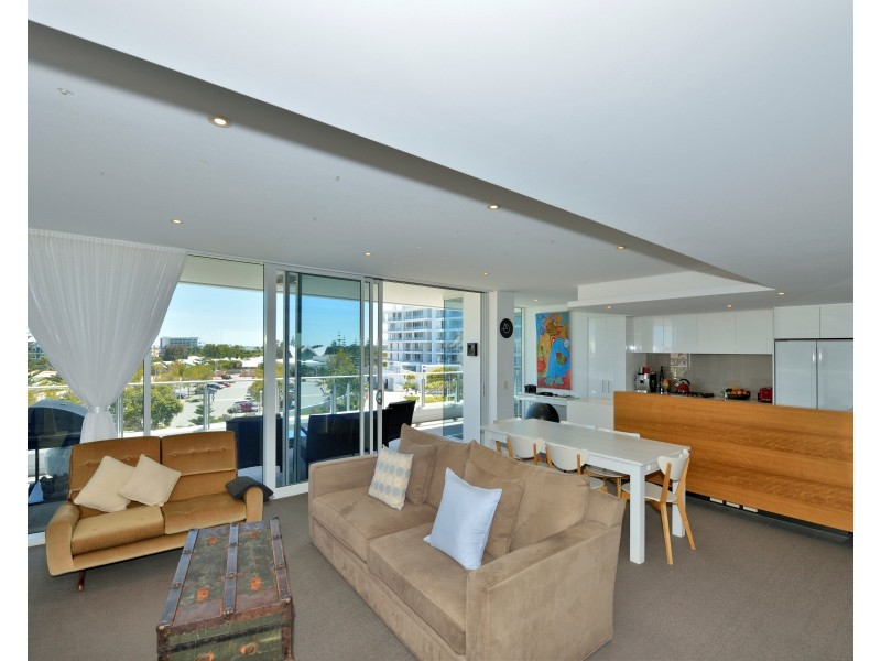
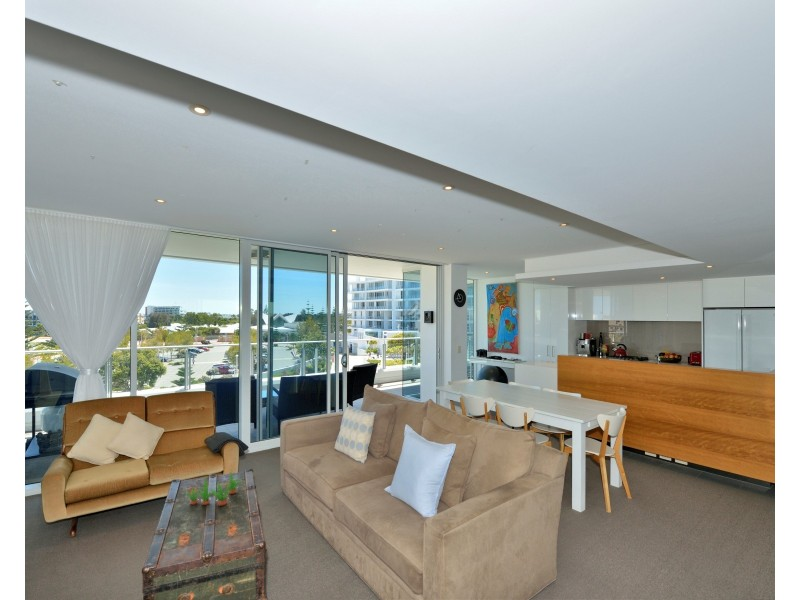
+ succulent plant (213, 489)
